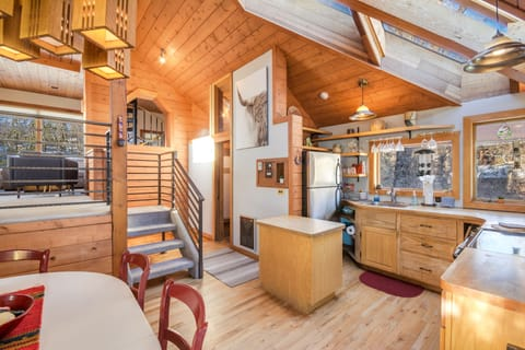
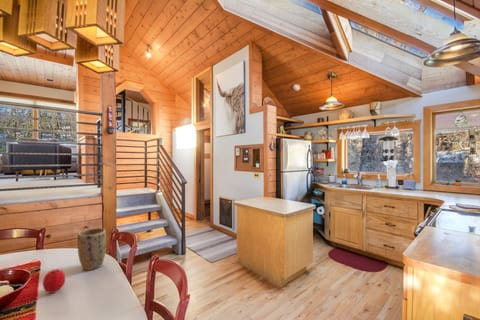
+ plant pot (92, 248)
+ fruit (54, 280)
